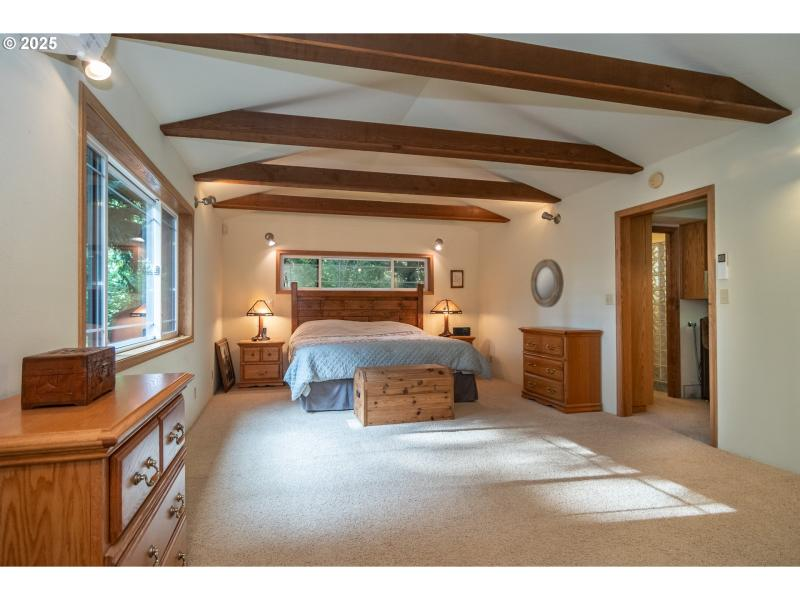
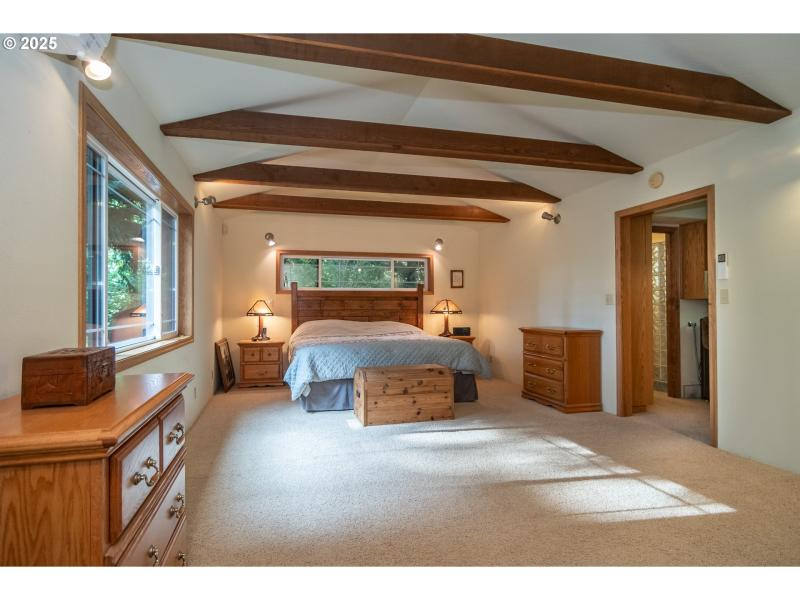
- home mirror (546, 283)
